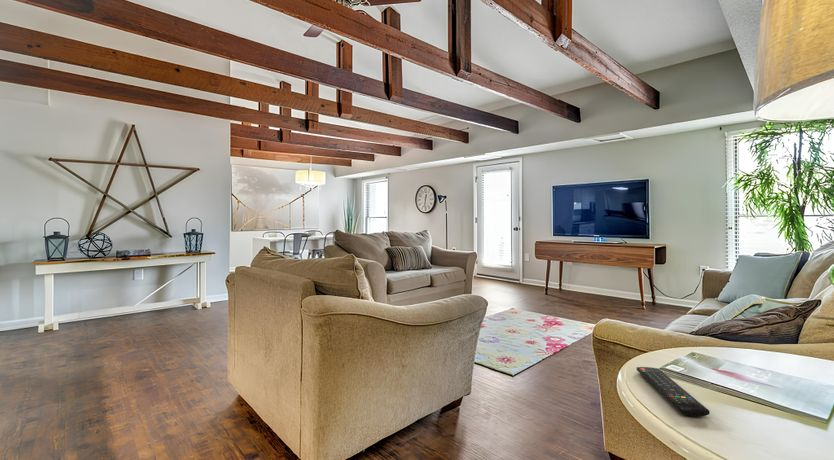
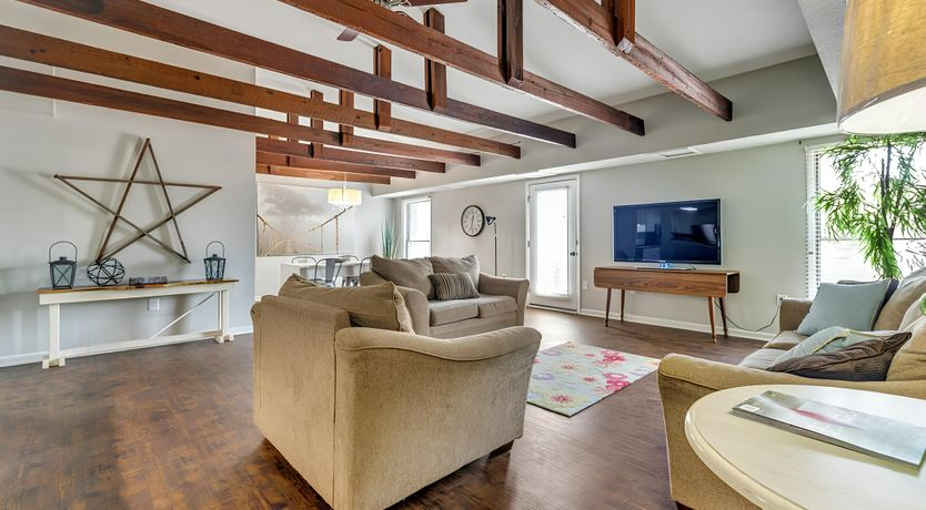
- remote control (667, 388)
